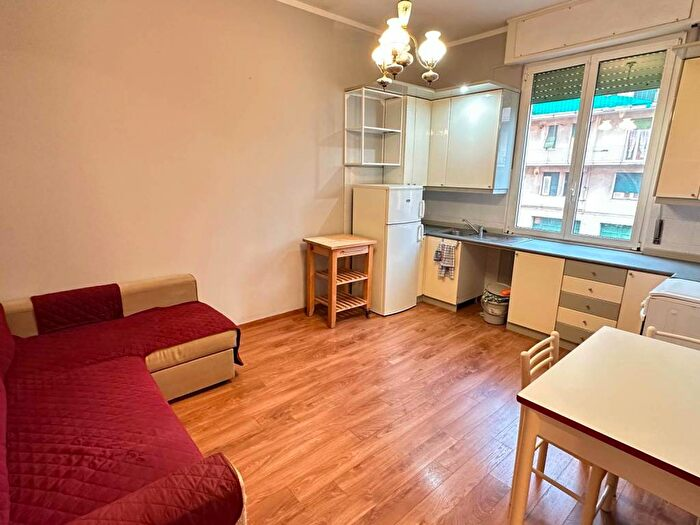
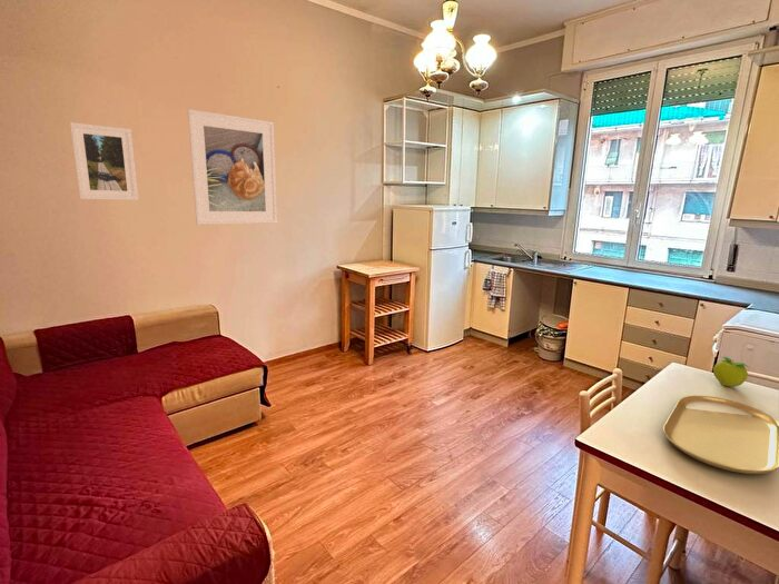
+ placemat (722, 429)
+ fruit (729, 372)
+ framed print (236, 171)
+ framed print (106, 162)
